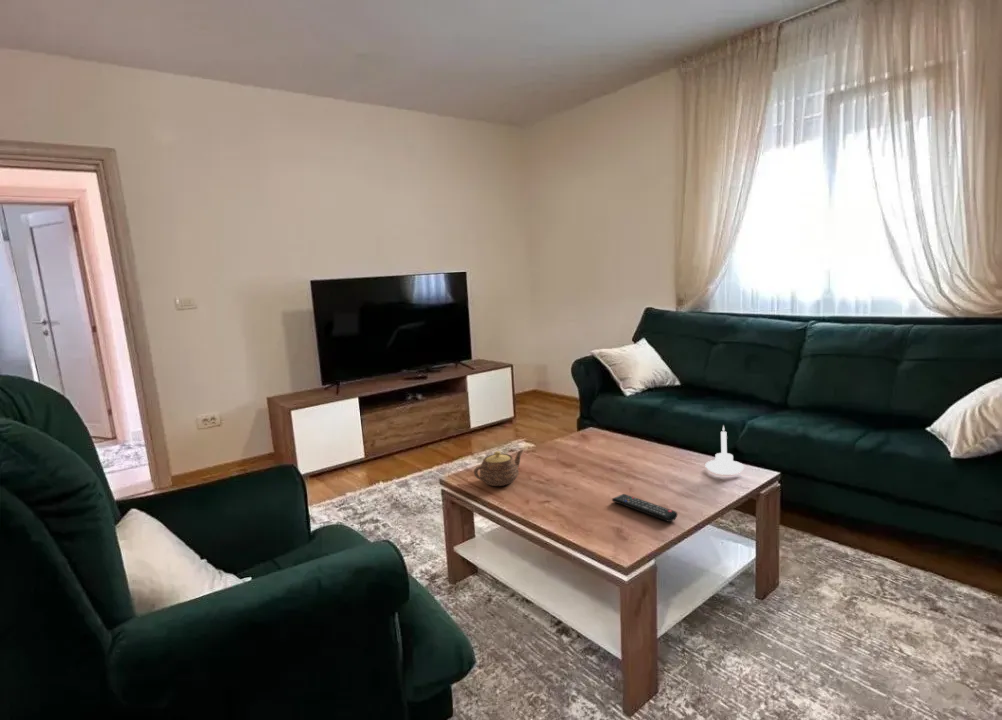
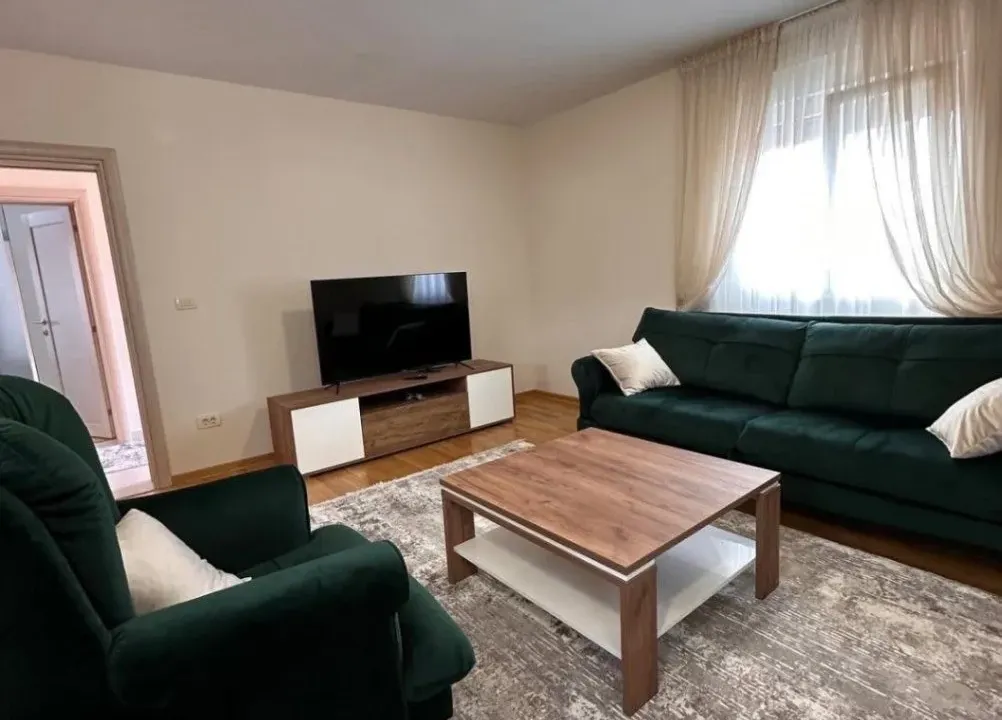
- remote control (643, 507)
- candle holder (723, 447)
- teapot (500, 466)
